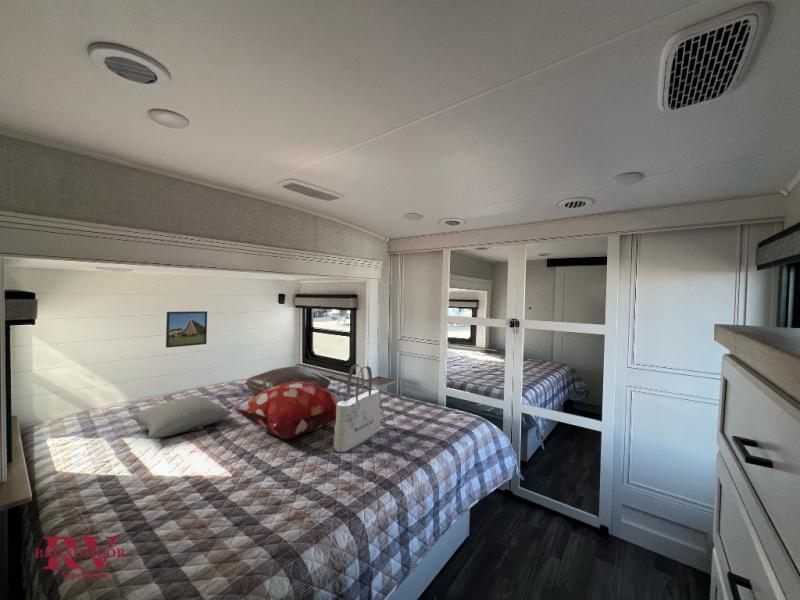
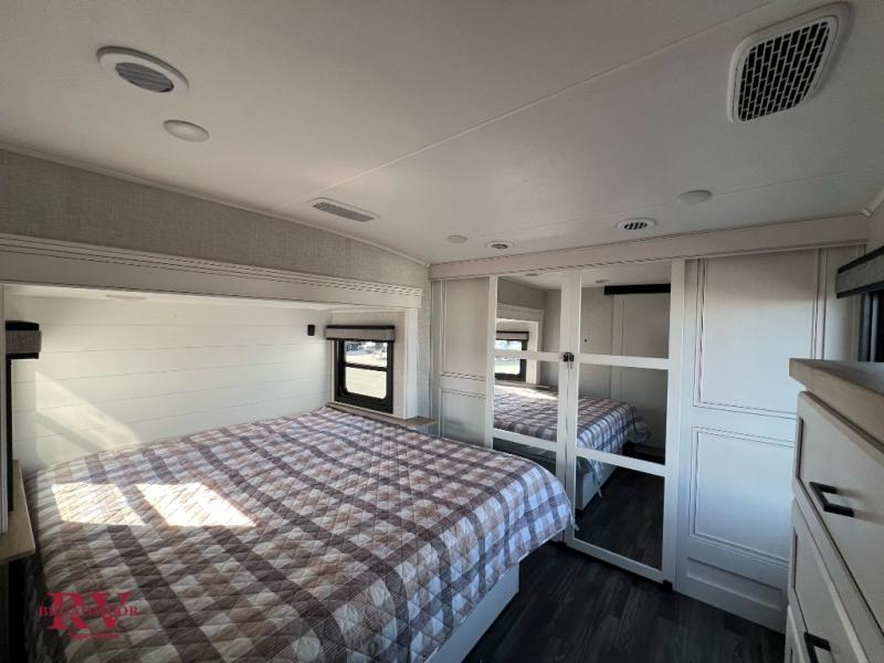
- pillow (181, 414)
- tote bag (359, 402)
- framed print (187, 328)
- decorative pillow (293, 406)
- pillow (288, 382)
